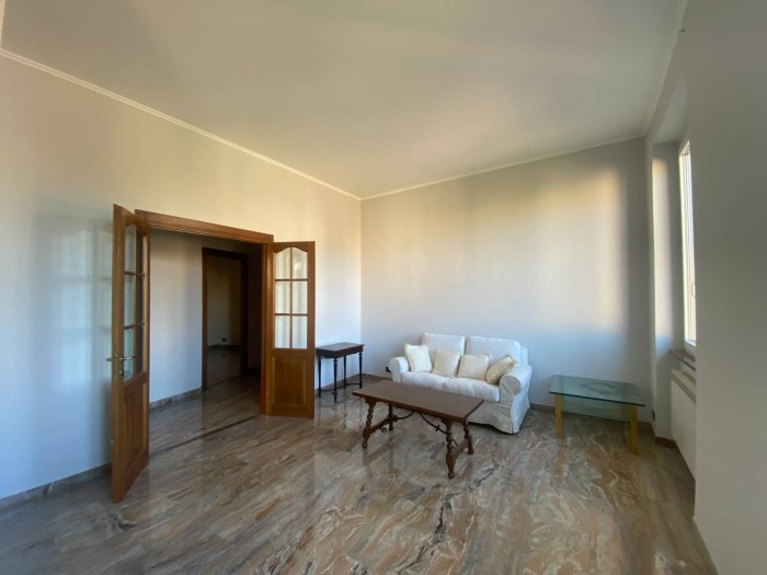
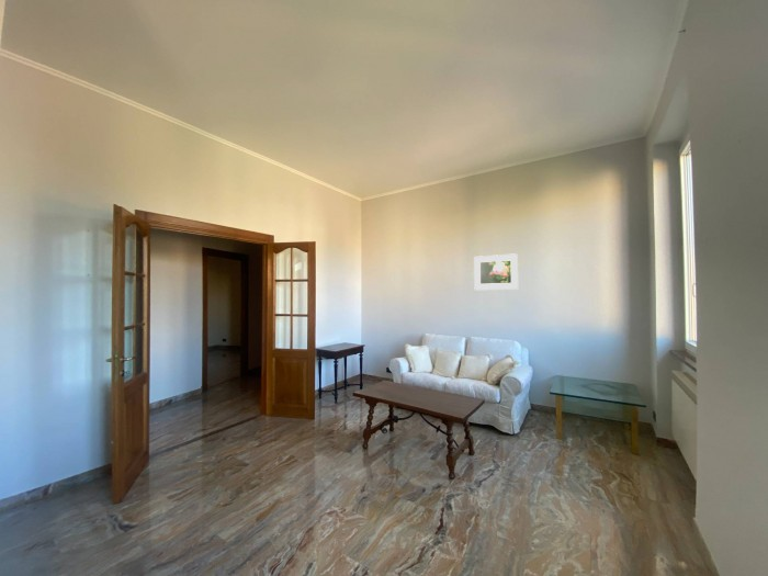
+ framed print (495, 272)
